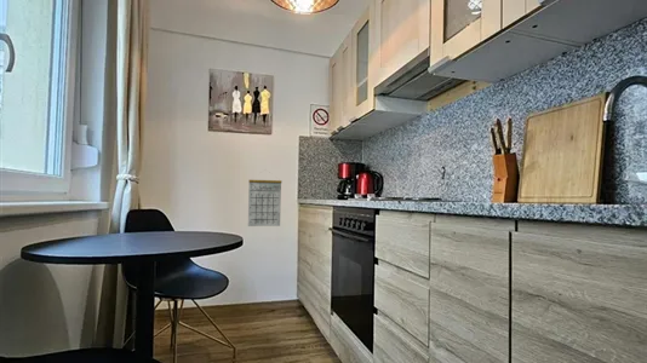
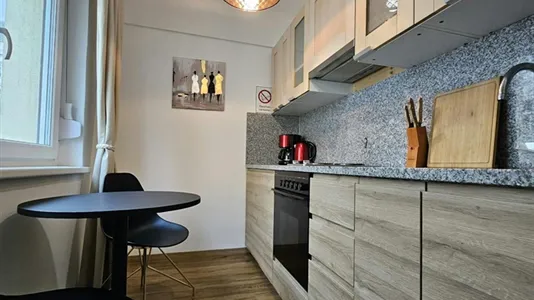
- calendar (264, 197)
